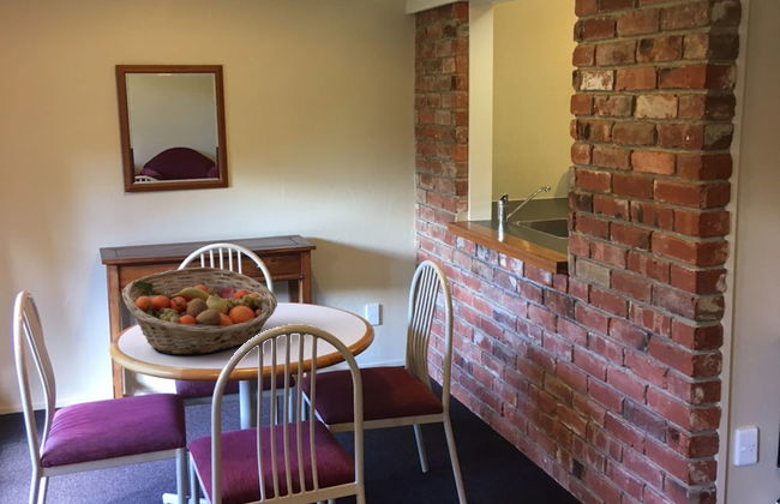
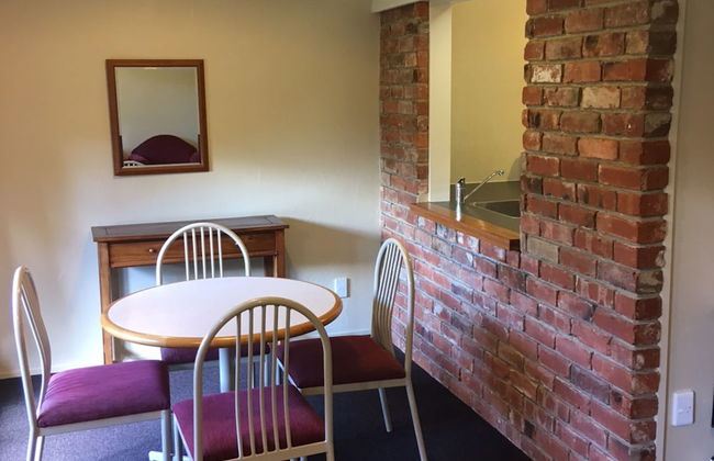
- fruit basket (202, 308)
